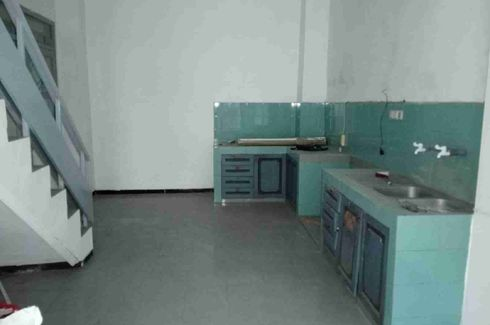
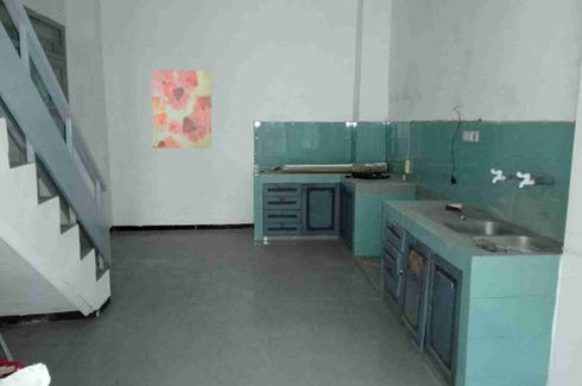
+ wall art (182, 109)
